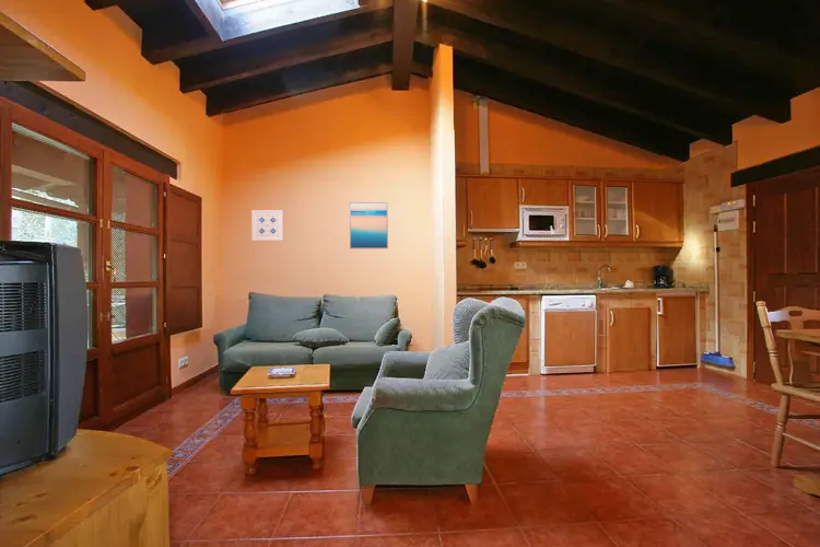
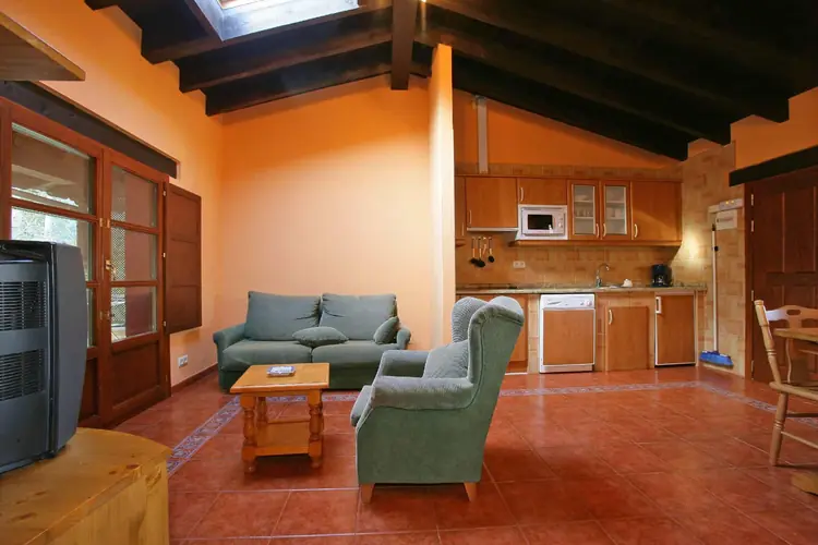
- wall art (267, 225)
- wall art (368, 225)
